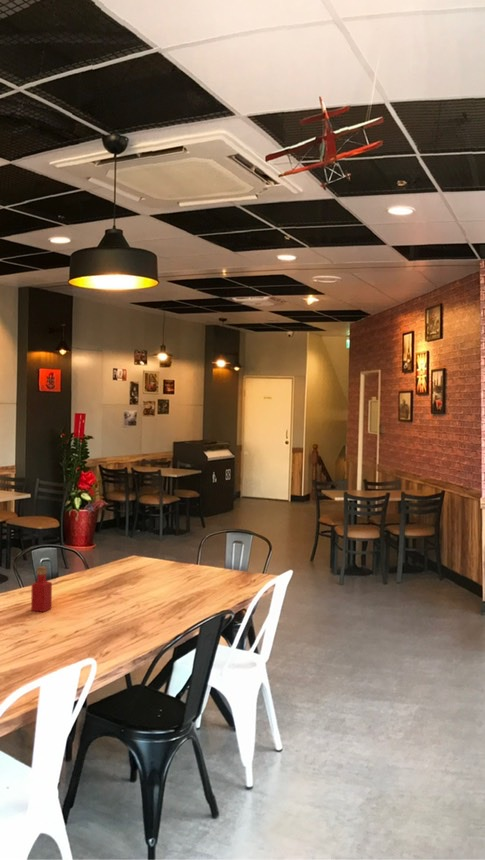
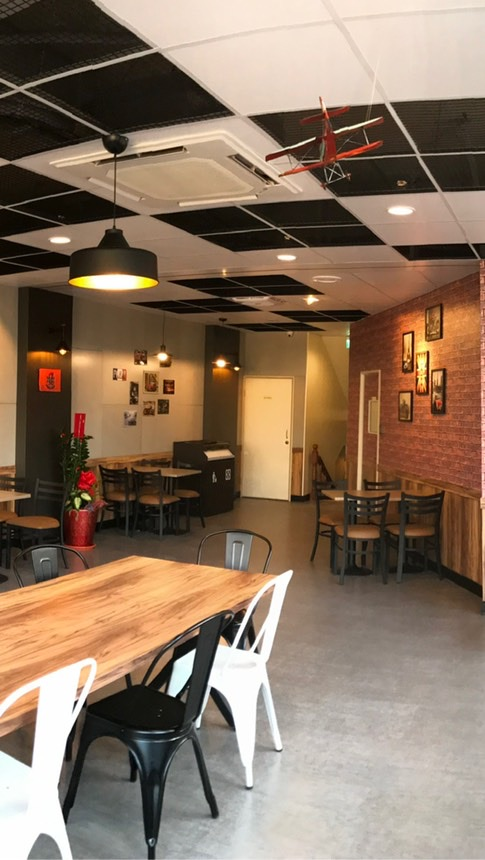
- tabasco sauce (41, 588)
